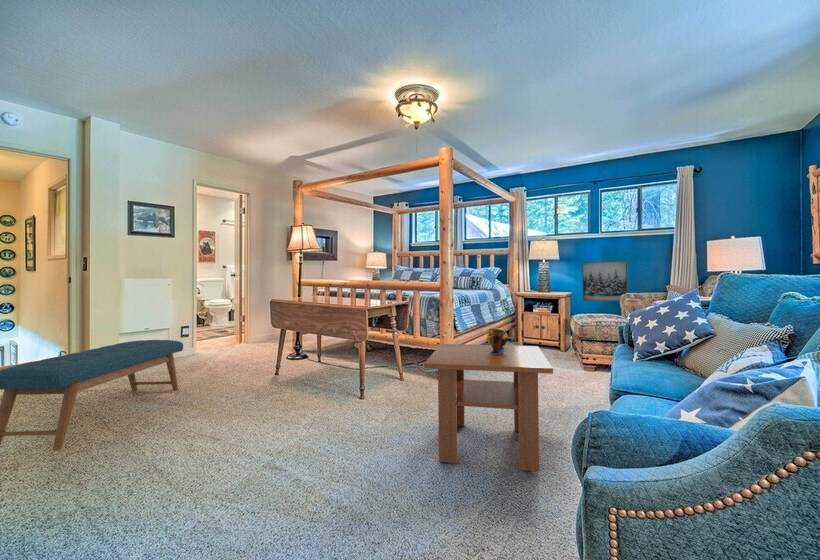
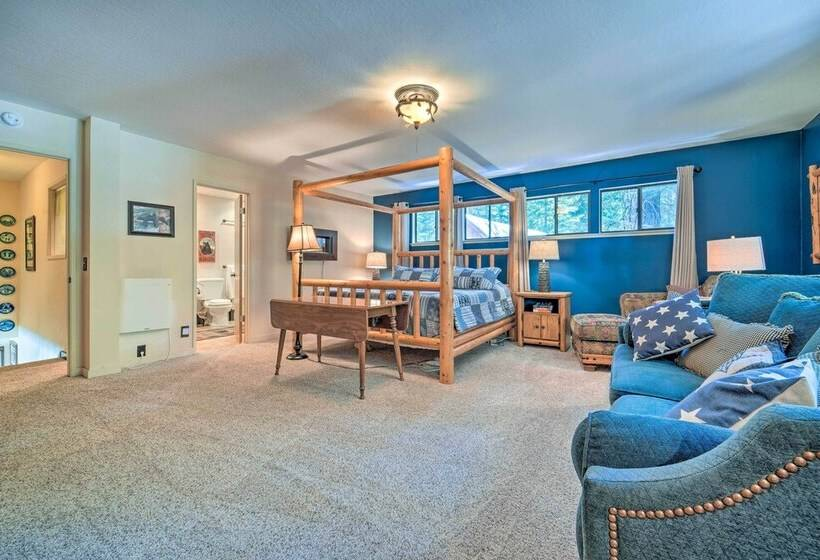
- decorative bowl (496, 338)
- wall art (604, 281)
- bench (104, 382)
- coffee table (487, 399)
